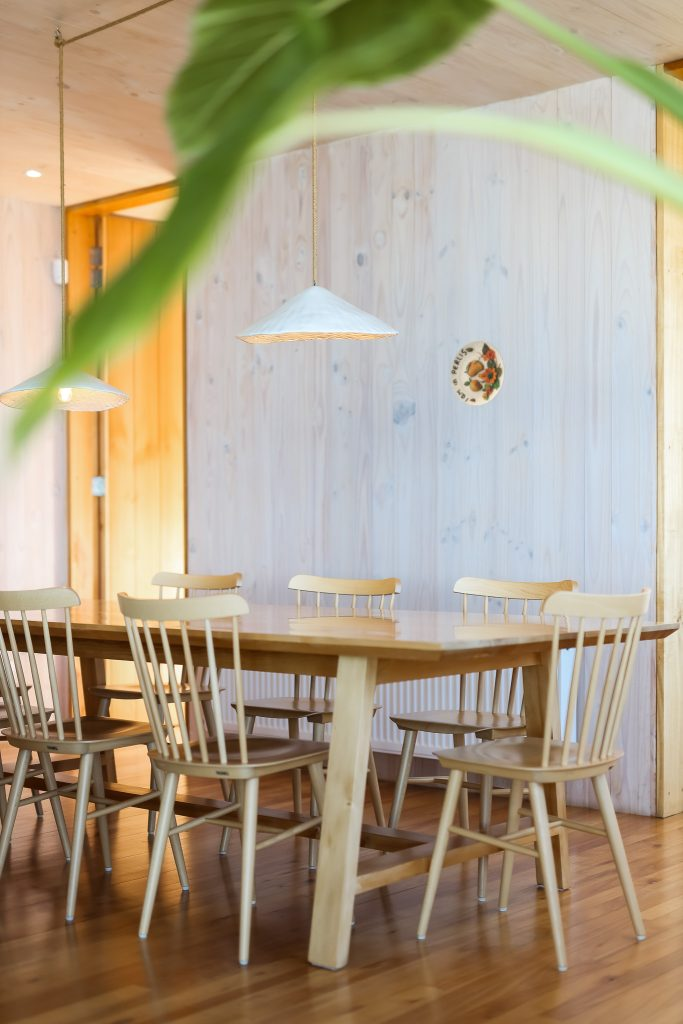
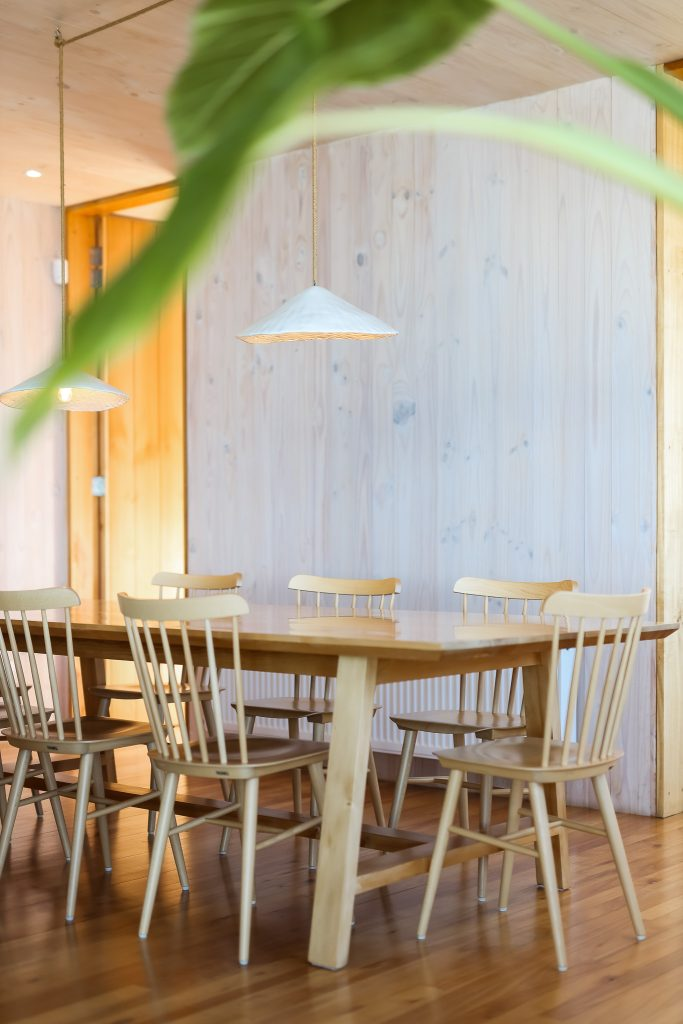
- decorative plate (477, 373)
